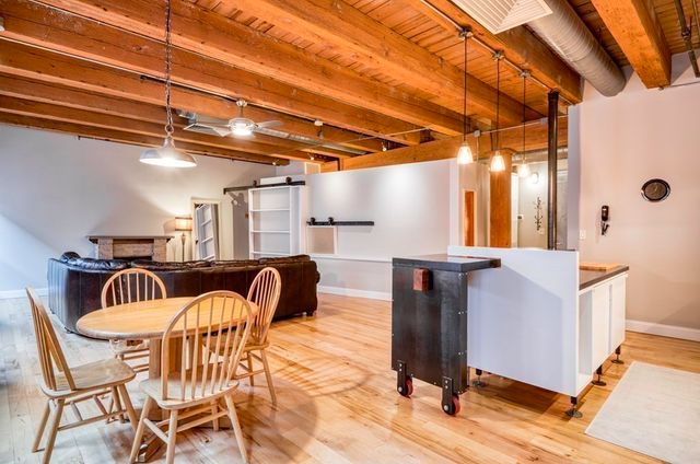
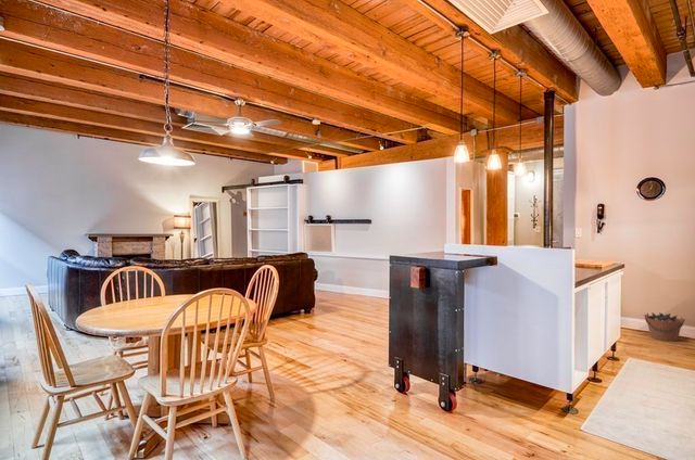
+ bucket (664, 325)
